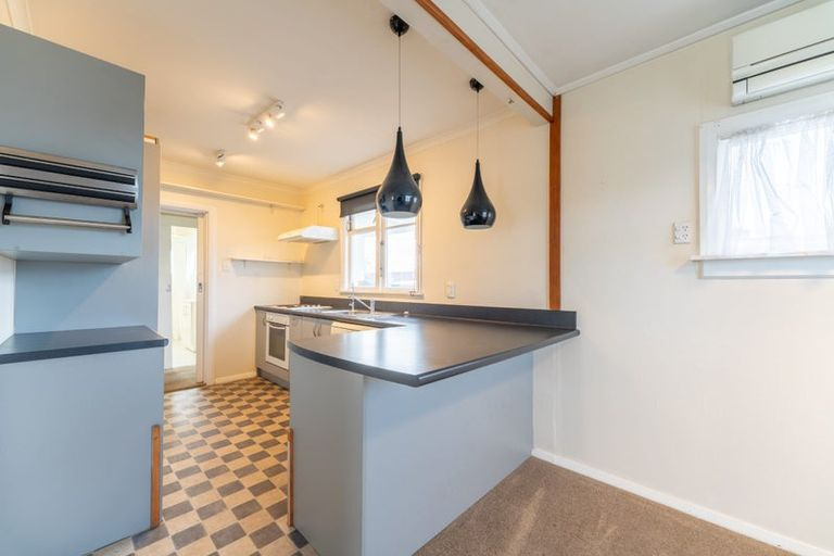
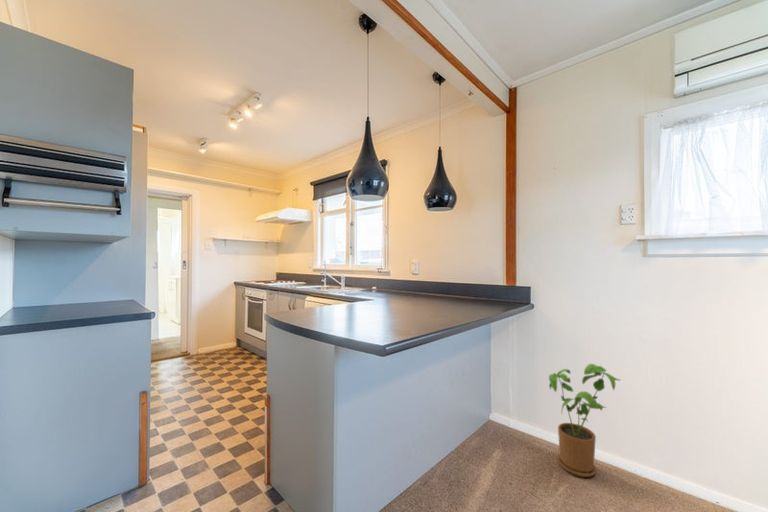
+ house plant (578, 416)
